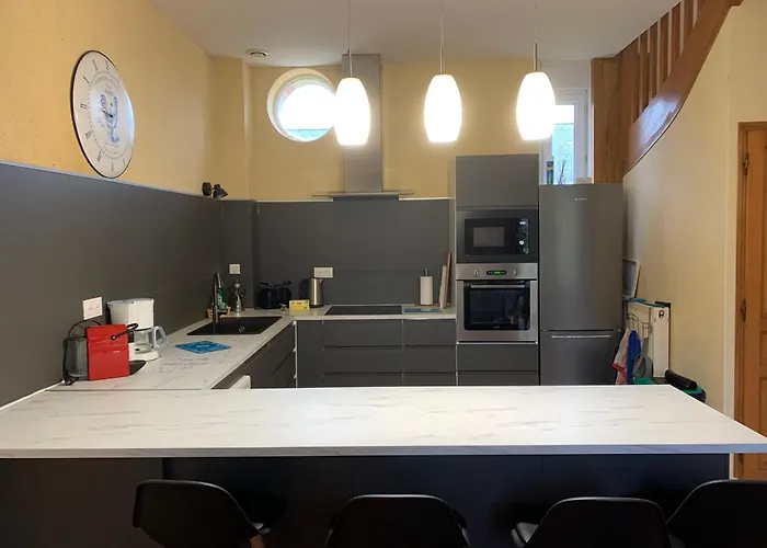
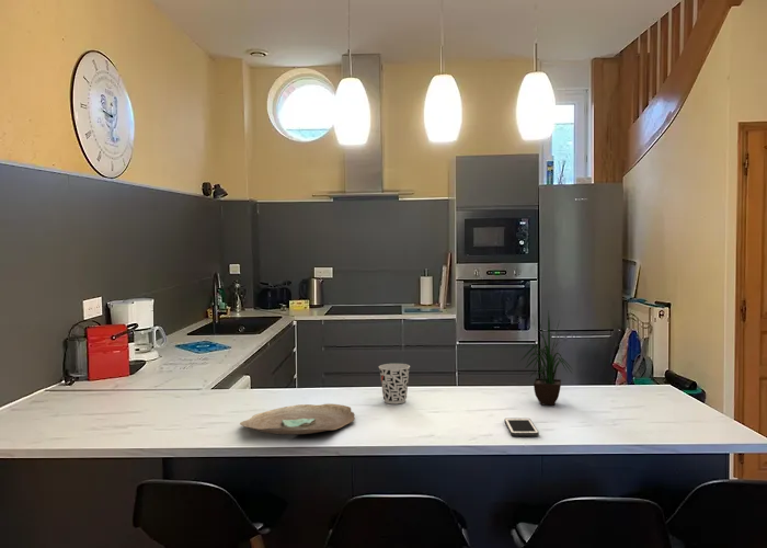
+ cell phone (520, 426)
+ cup (394, 384)
+ decorative bowl (298, 415)
+ potted plant (546, 350)
